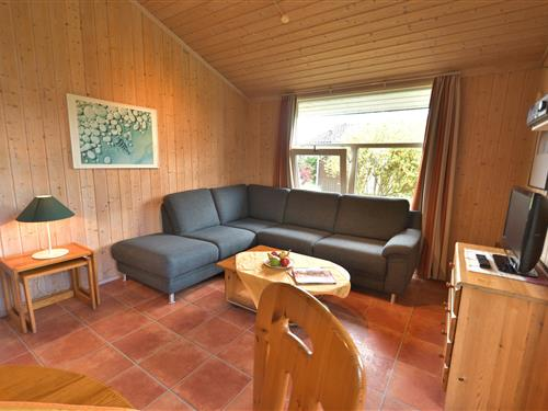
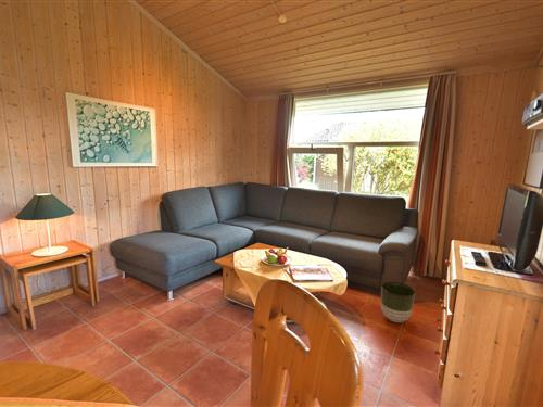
+ planter (395, 304)
